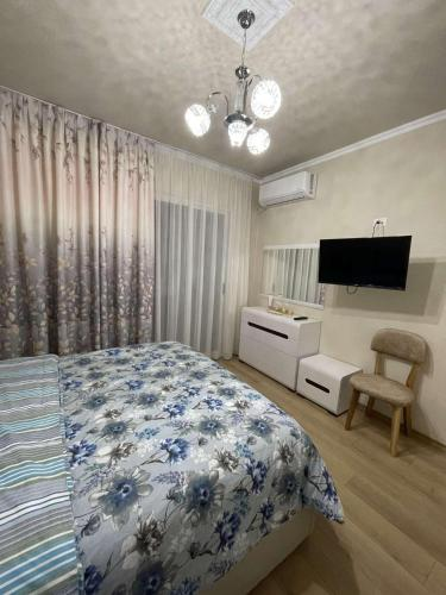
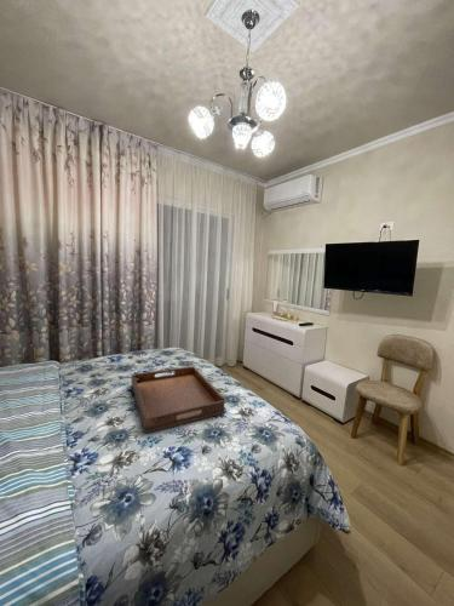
+ serving tray (174, 391)
